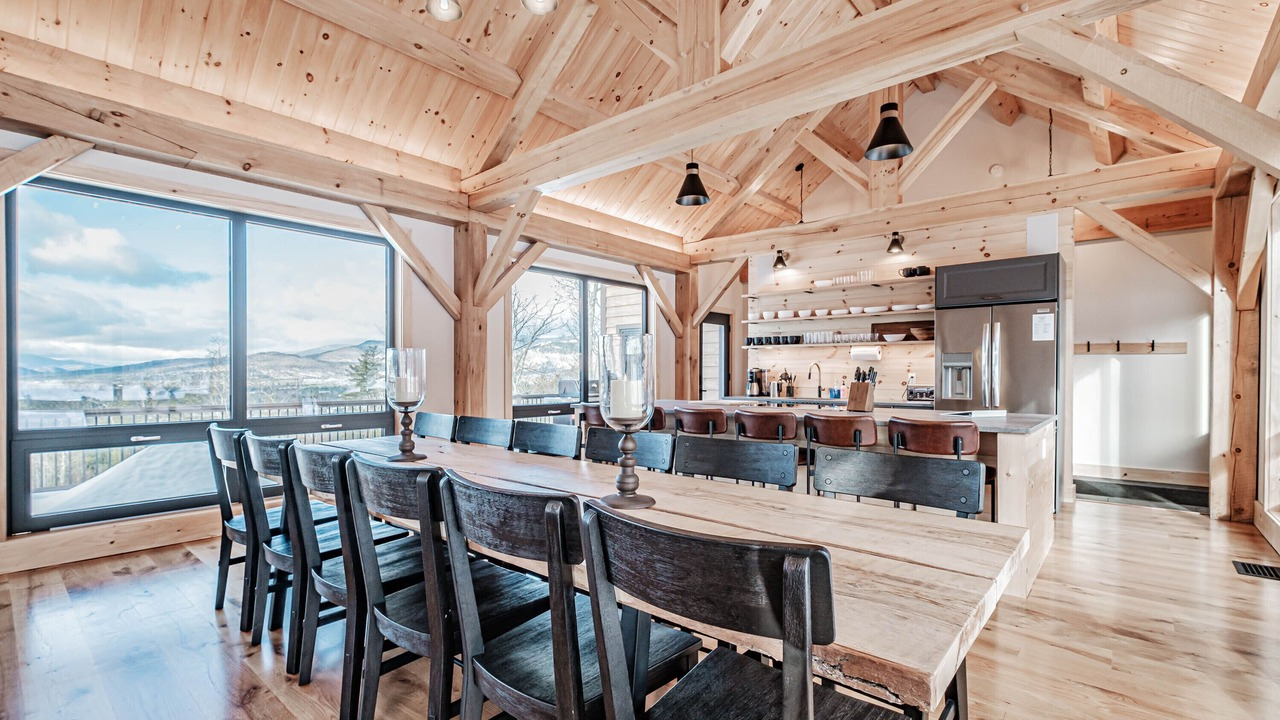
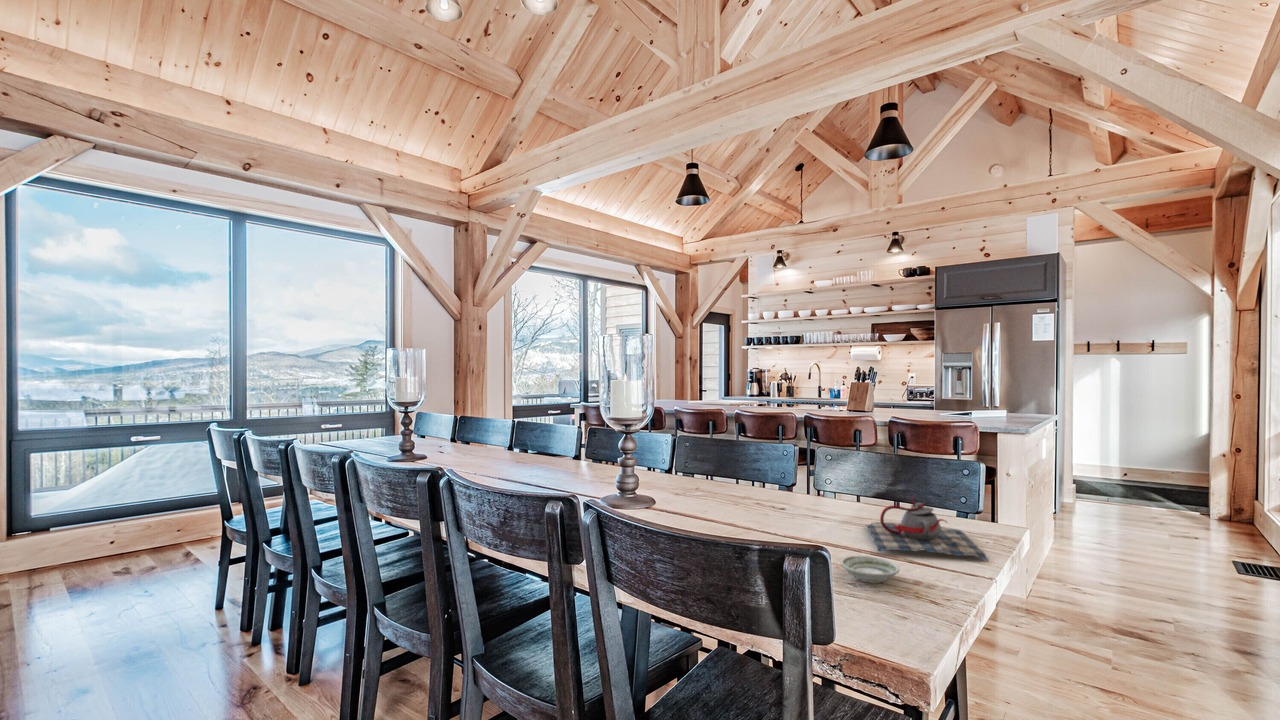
+ saucer (869, 570)
+ teapot (920, 522)
